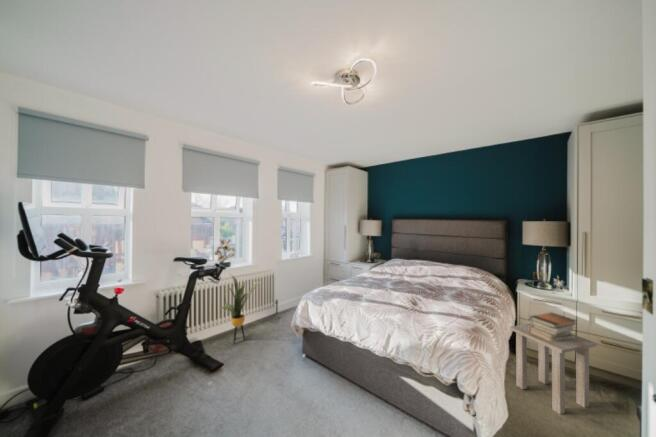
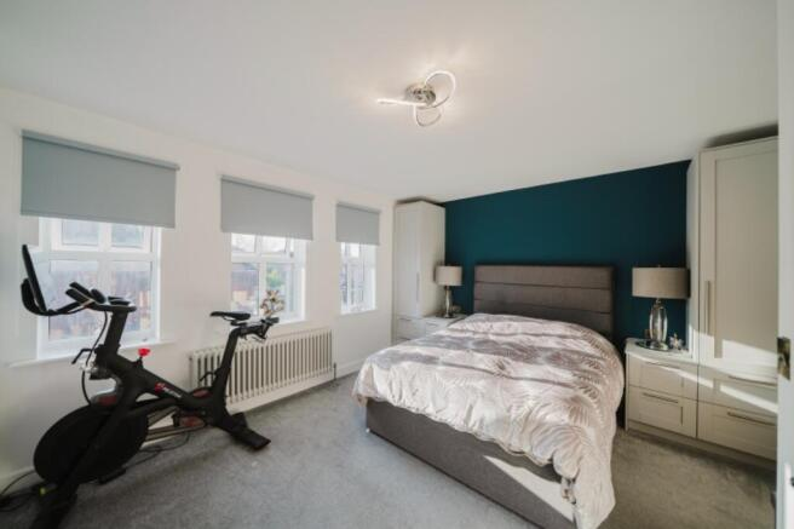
- house plant (239, 308)
- book stack (552, 326)
- side table (548, 364)
